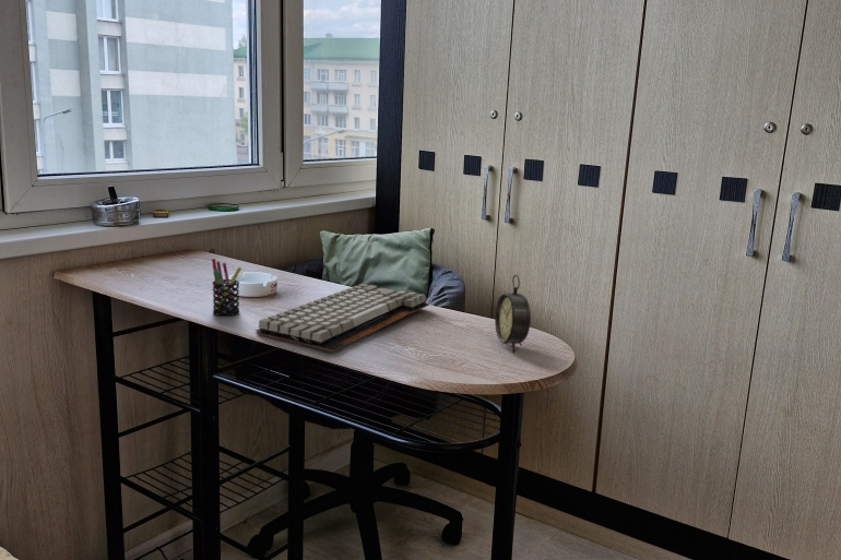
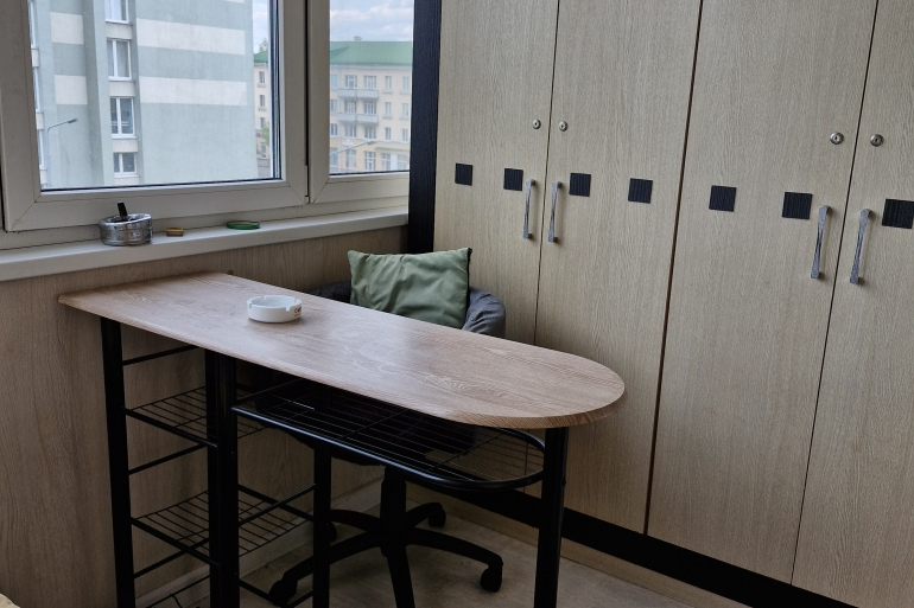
- pen holder (223, 286)
- keyboard (346, 311)
- alarm clock (513, 311)
